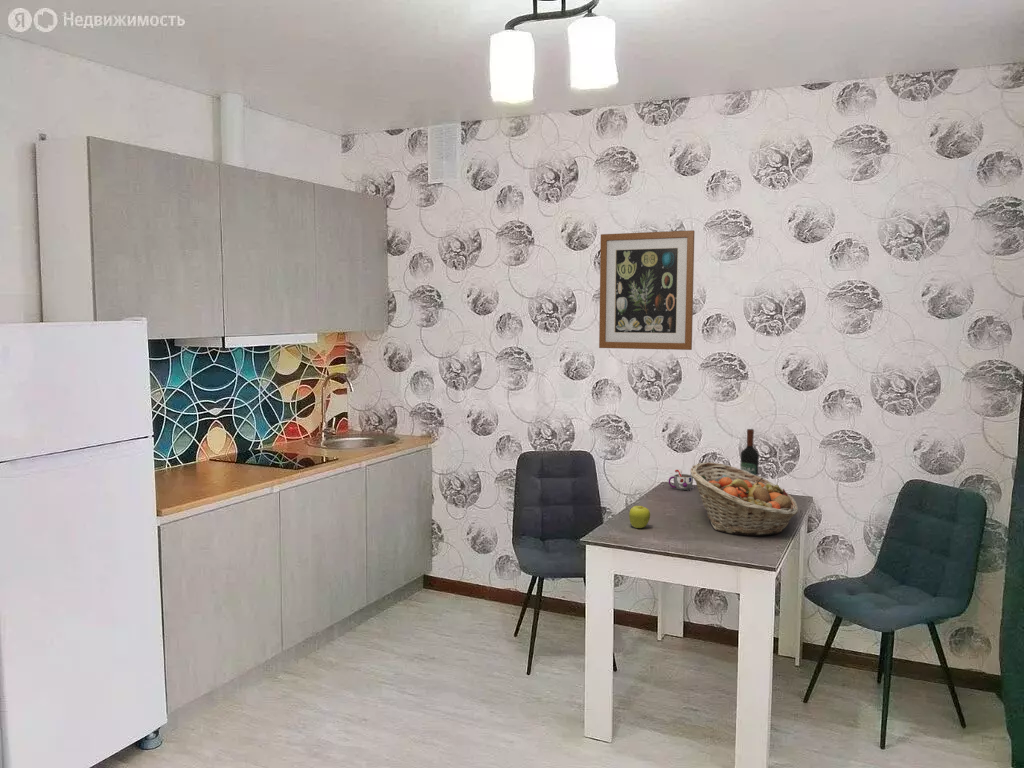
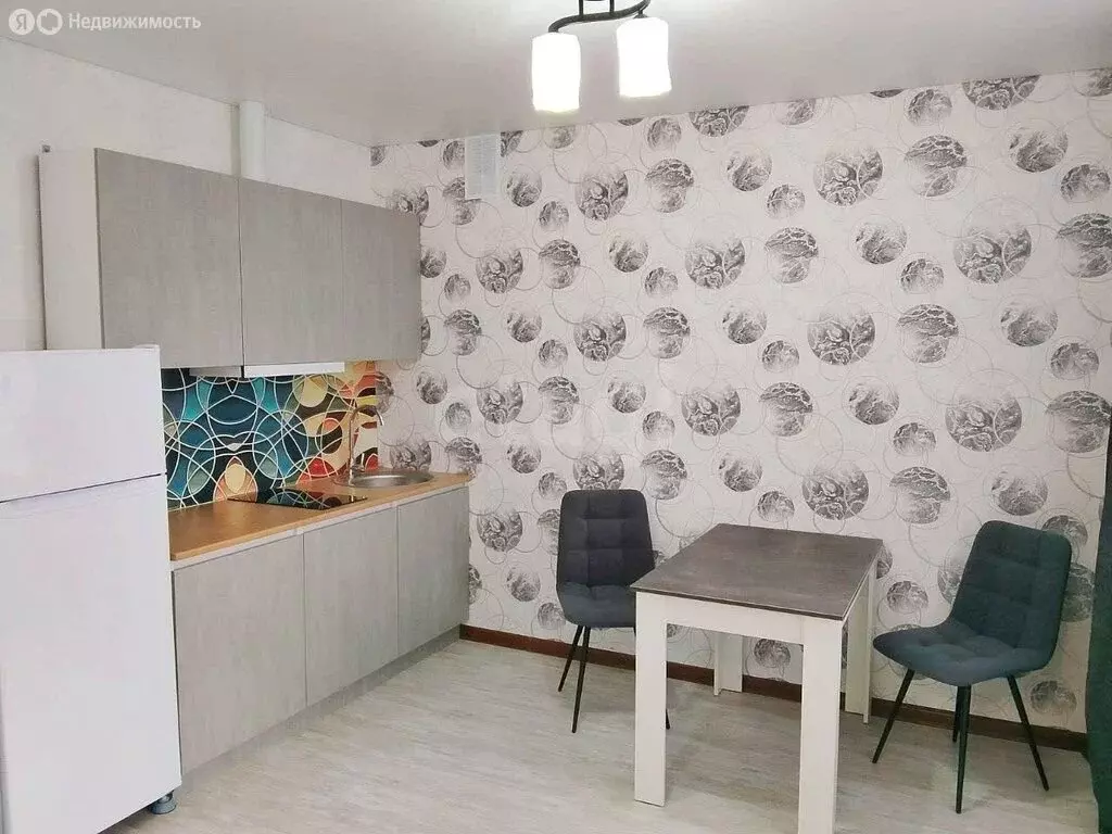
- fruit basket (743, 496)
- wall art (645, 291)
- wine bottle (749, 463)
- fruit (639, 516)
- mug (680, 479)
